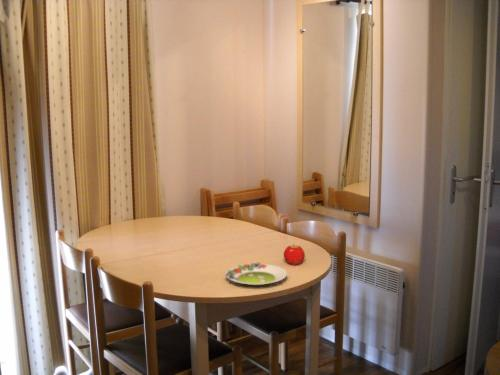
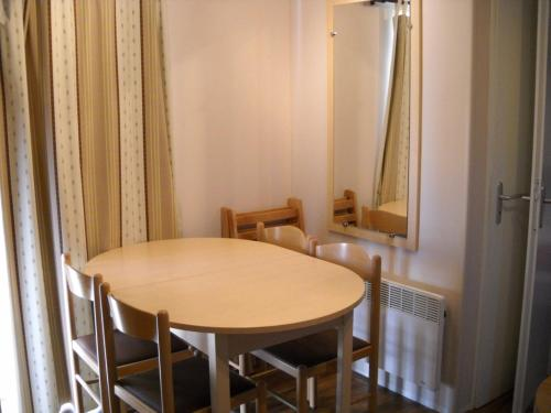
- salad plate (256, 275)
- fruit (294, 253)
